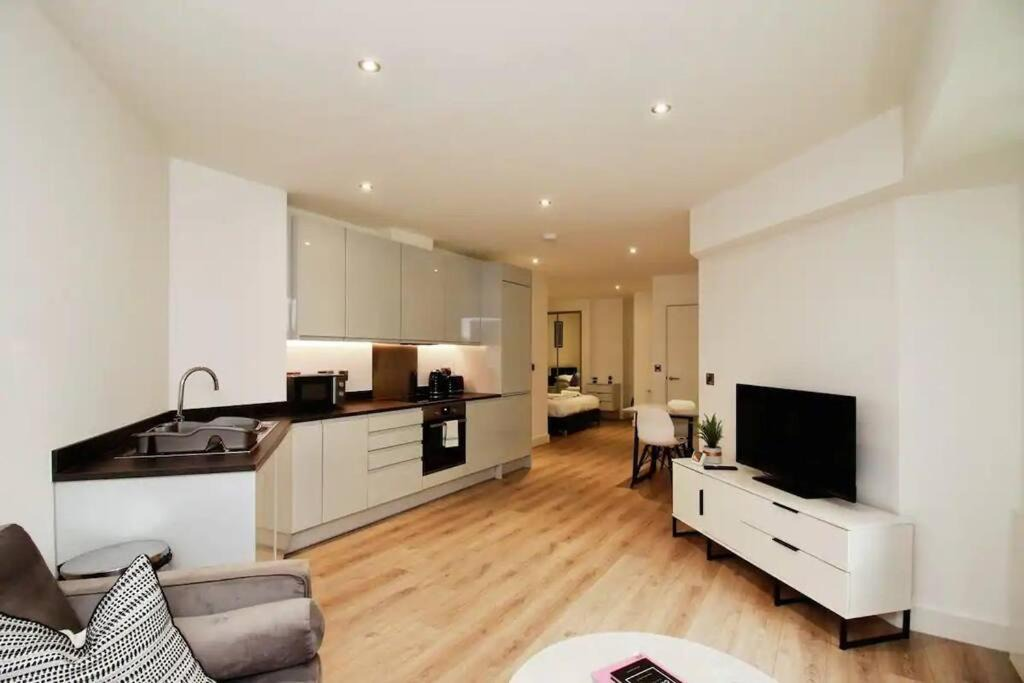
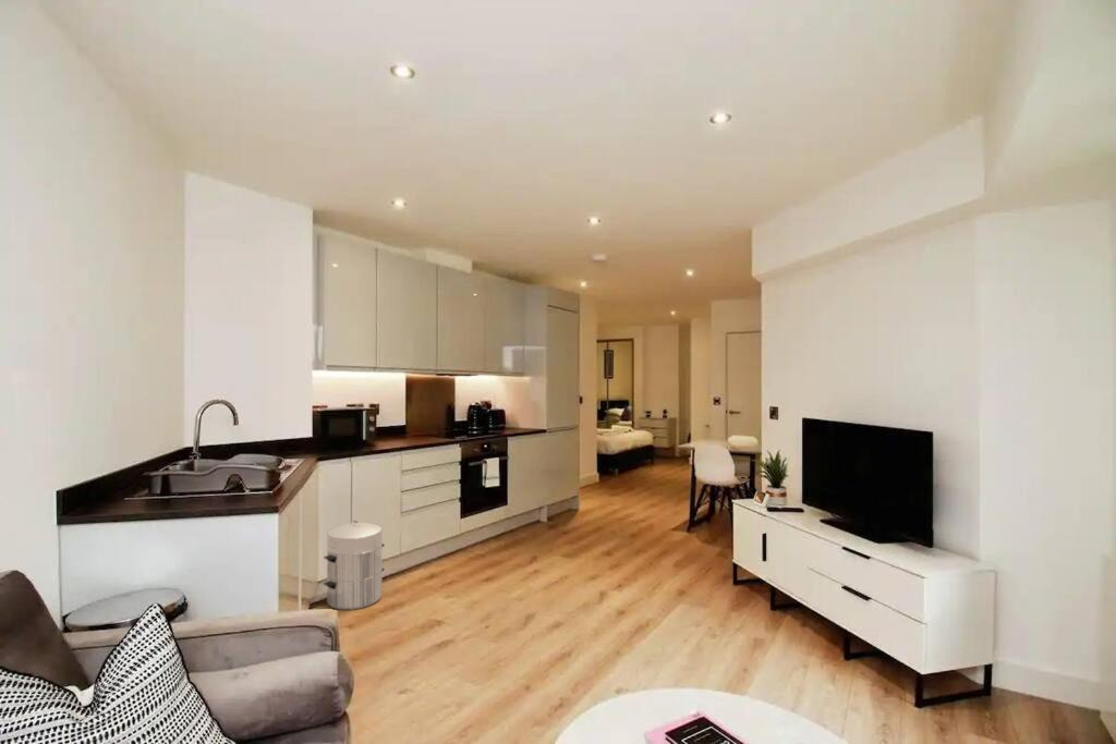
+ waste bin (354, 560)
